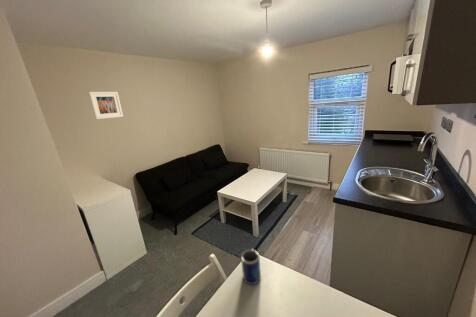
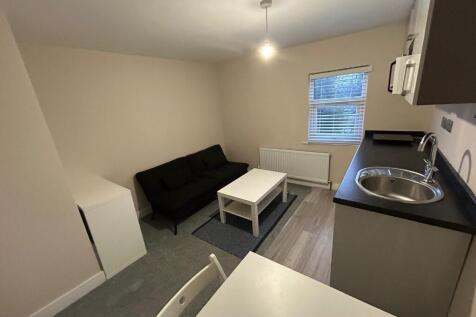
- mug (251, 263)
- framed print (107, 105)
